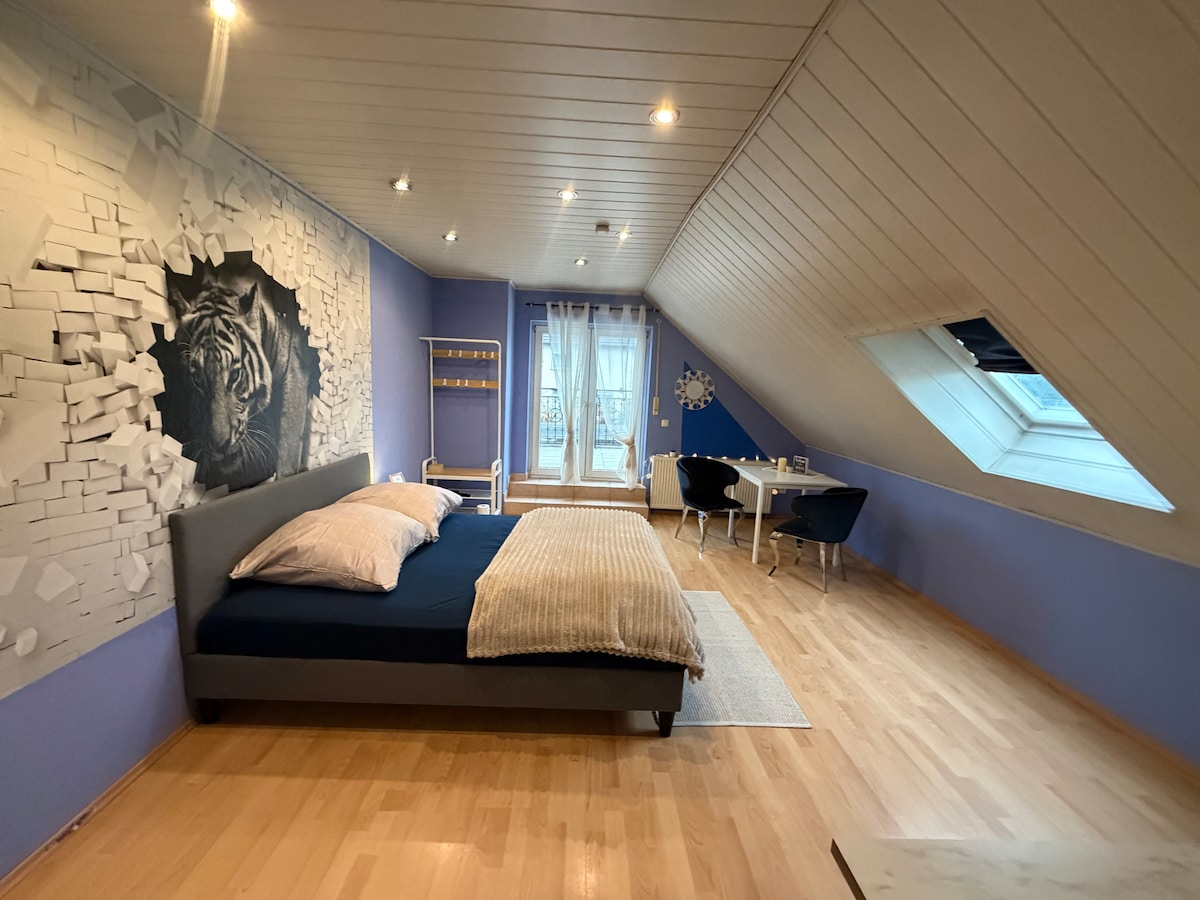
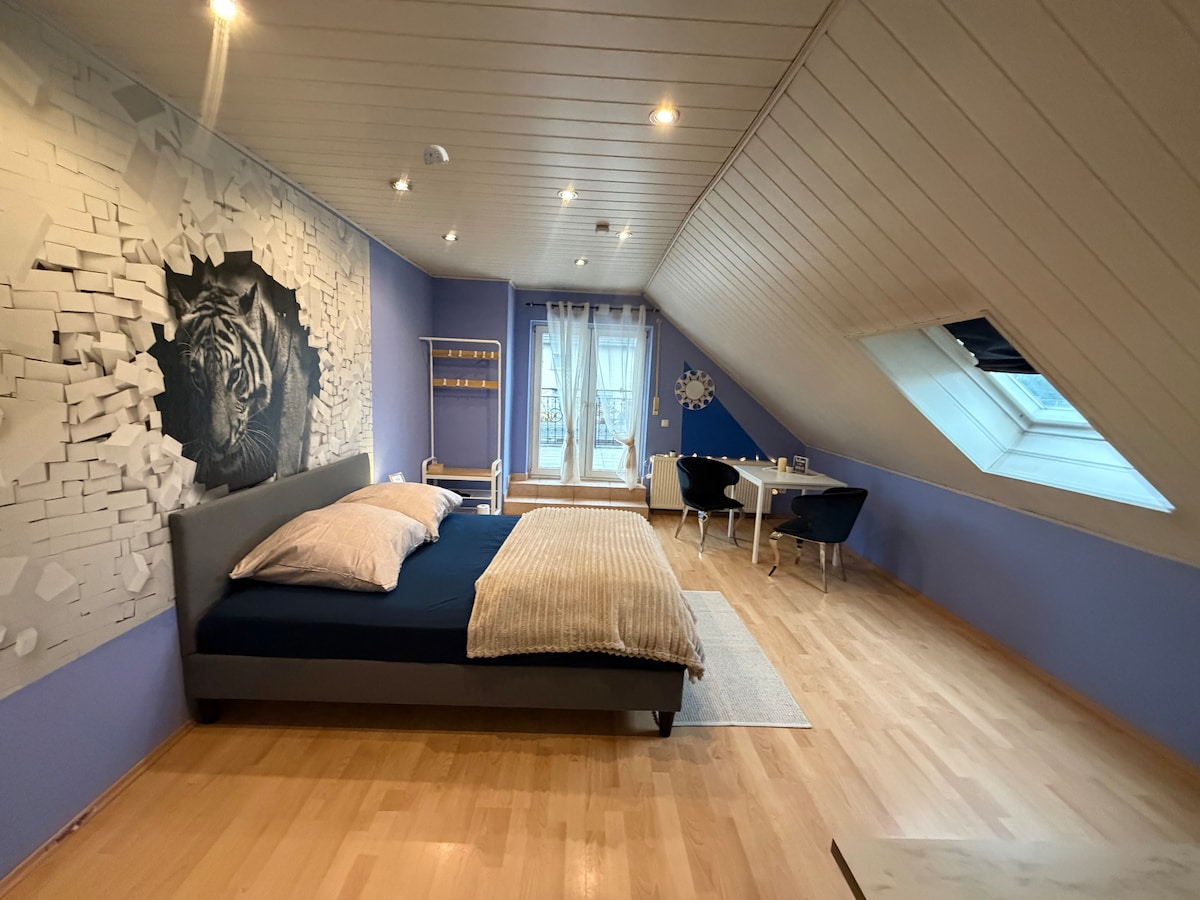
+ smoke detector (436, 158)
